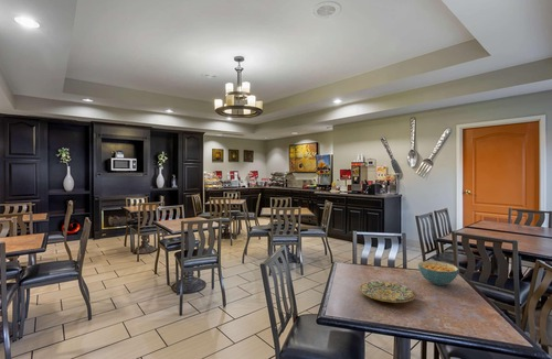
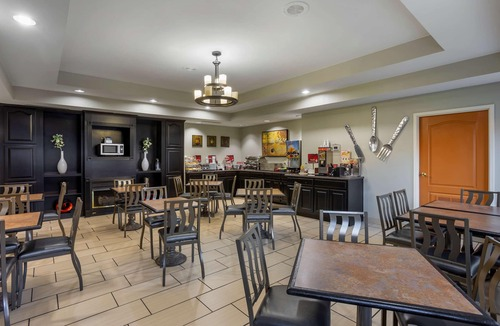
- cereal bowl (437, 274)
- plate (386, 293)
